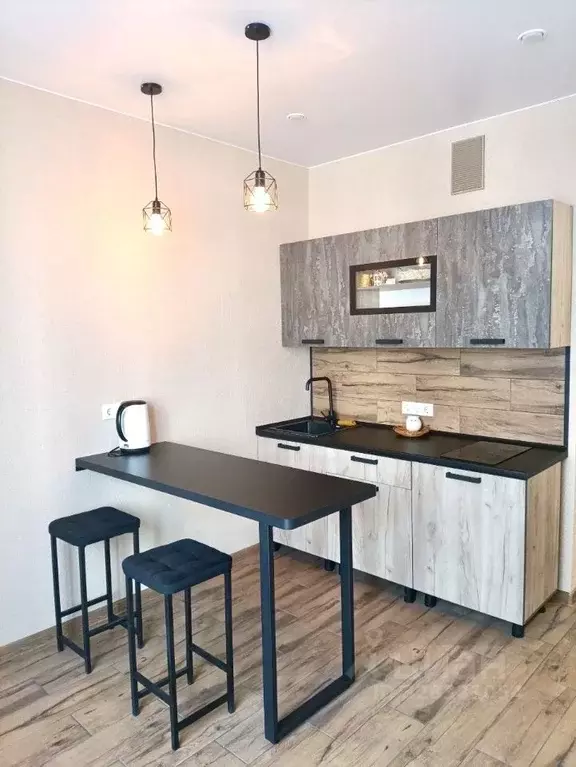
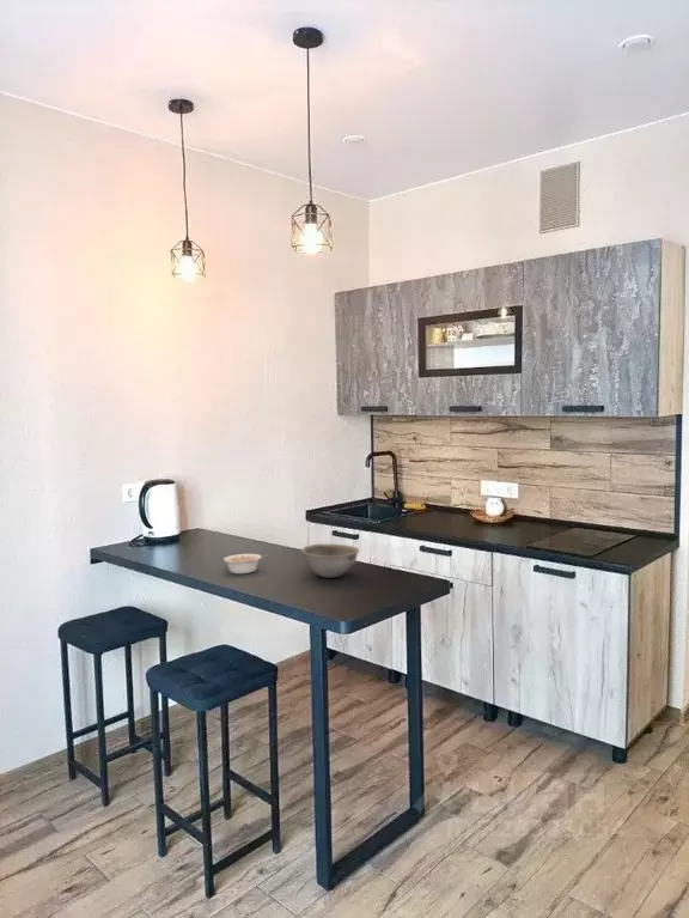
+ legume (244, 563)
+ bowl (330, 563)
